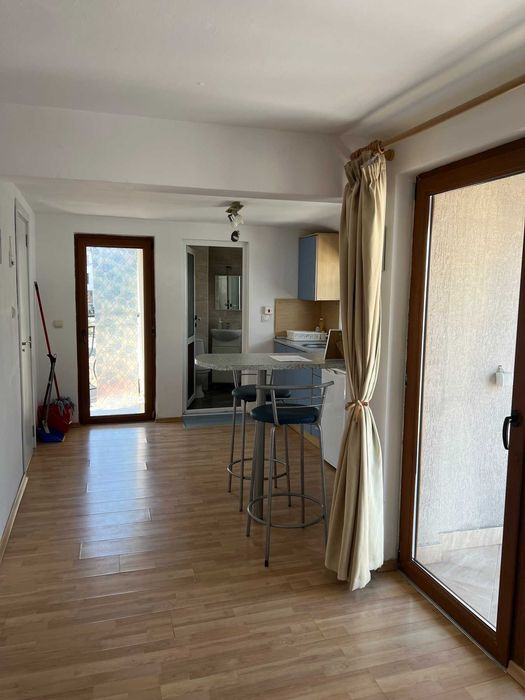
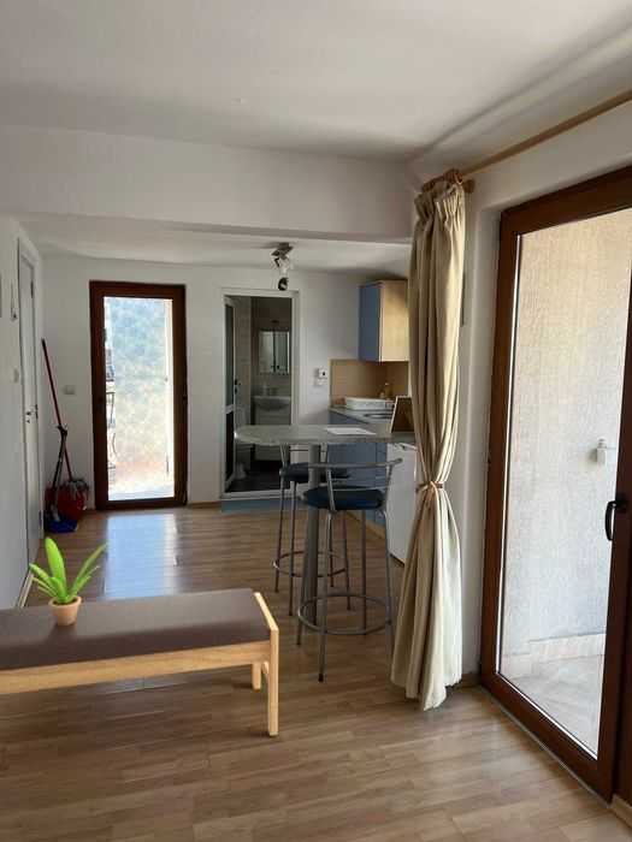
+ bench (122, 672)
+ potted plant (65, 585)
